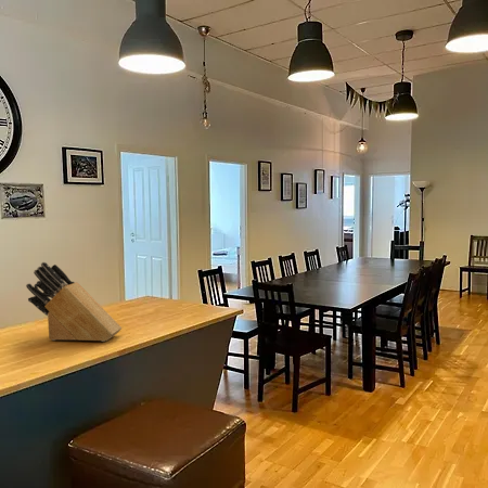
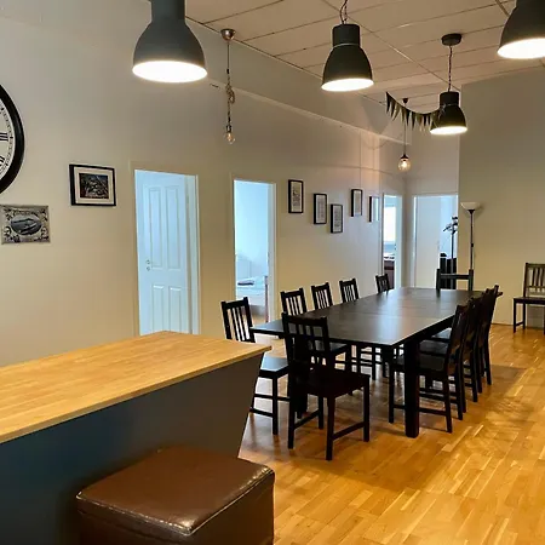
- knife block (74, 299)
